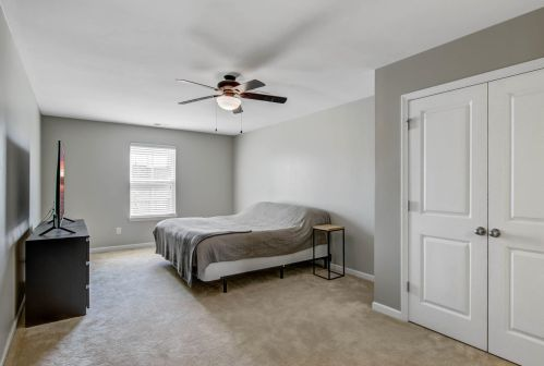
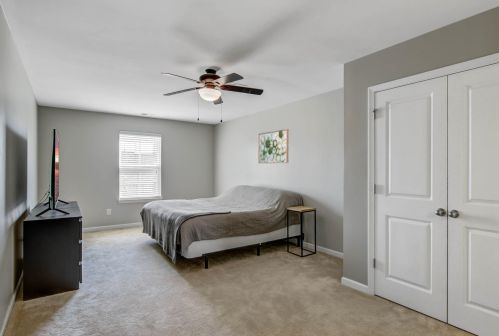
+ wall art (272, 147)
